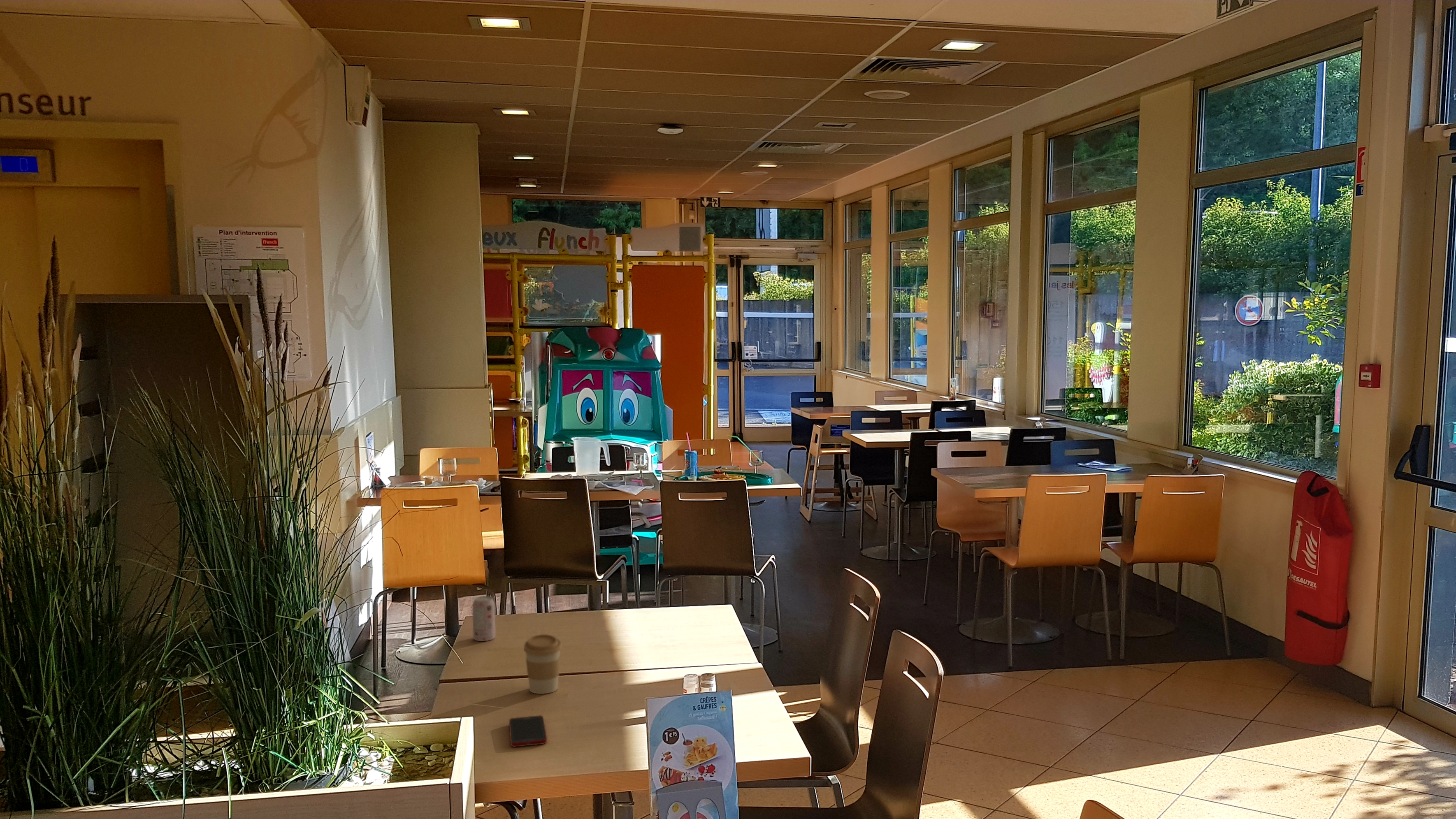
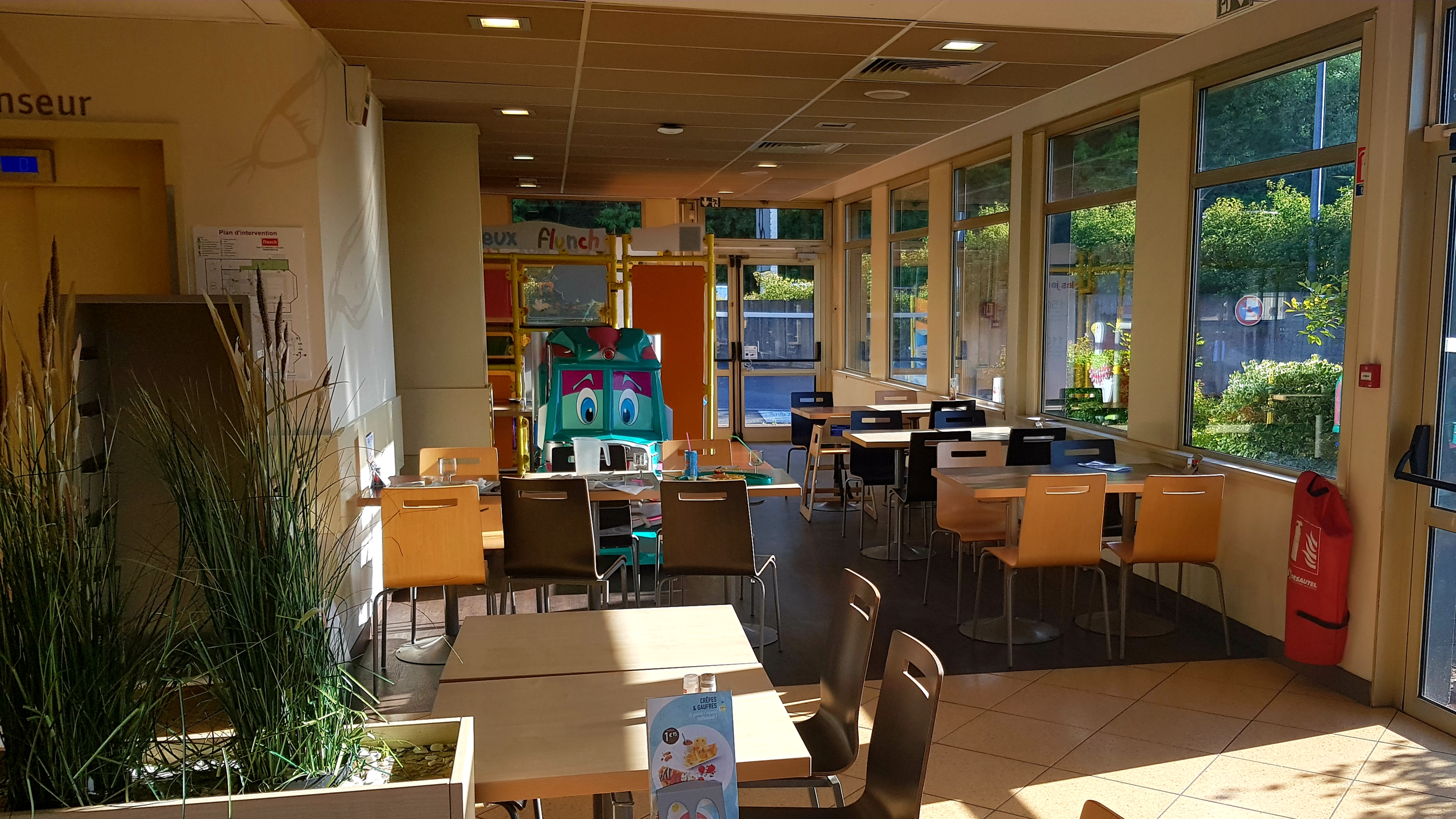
- cell phone (527, 731)
- coffee cup (543, 664)
- beverage can (484, 618)
